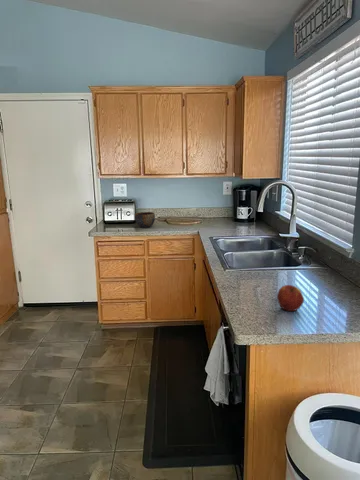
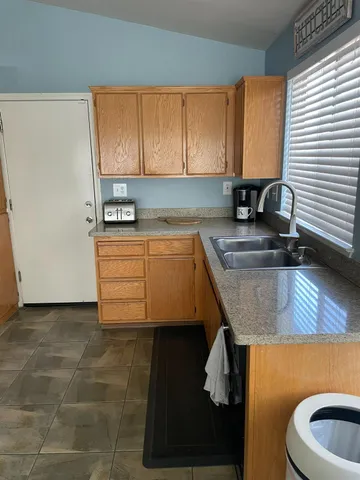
- apple (290, 297)
- bowl (145, 219)
